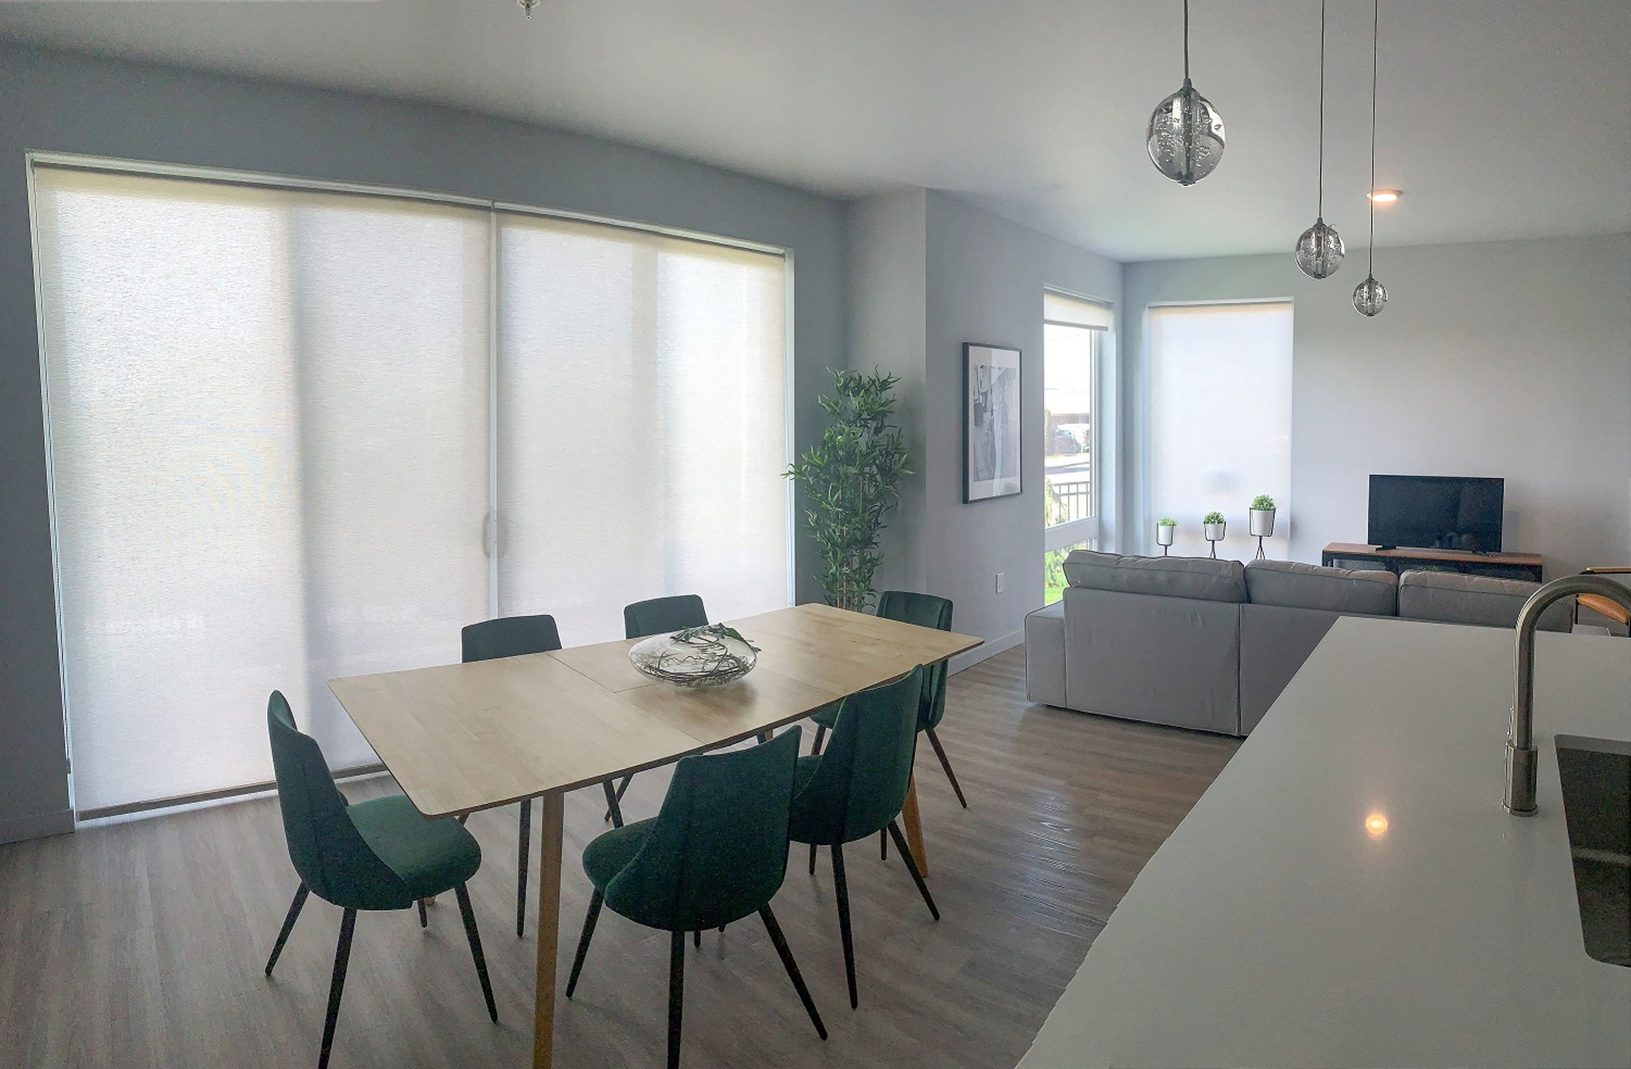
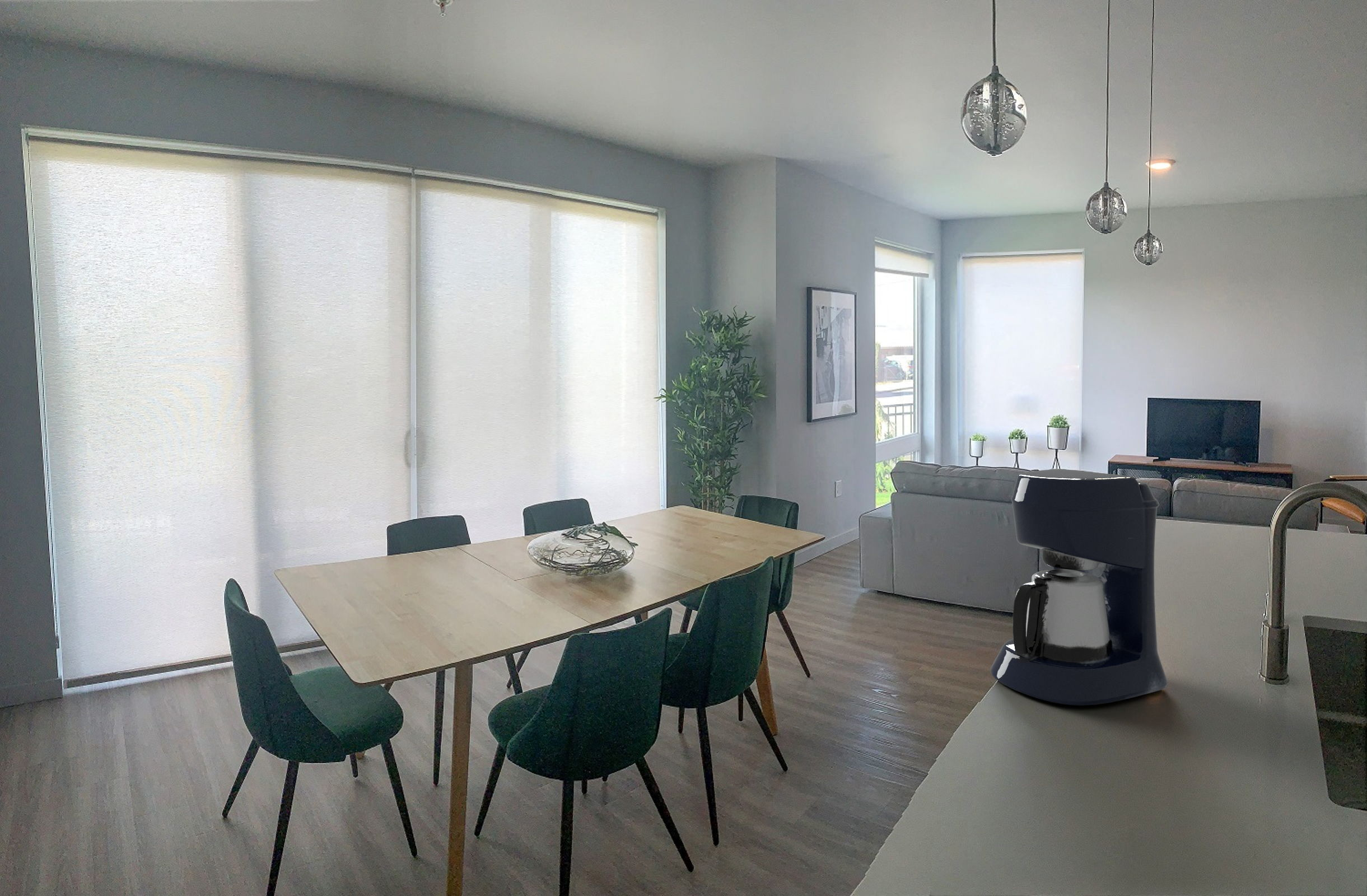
+ coffee maker (1079, 577)
